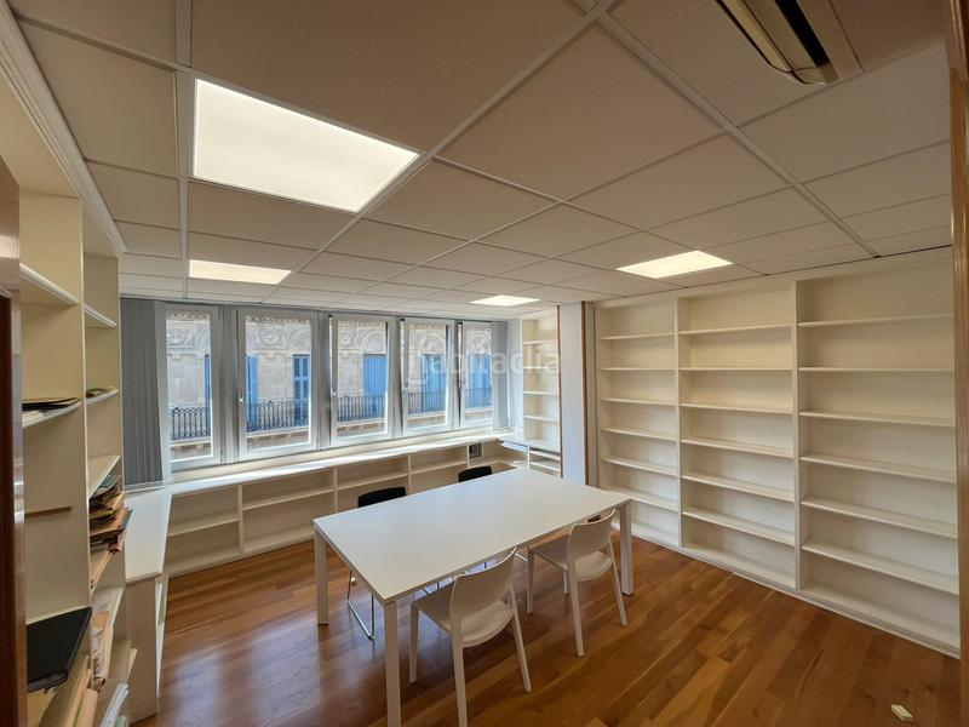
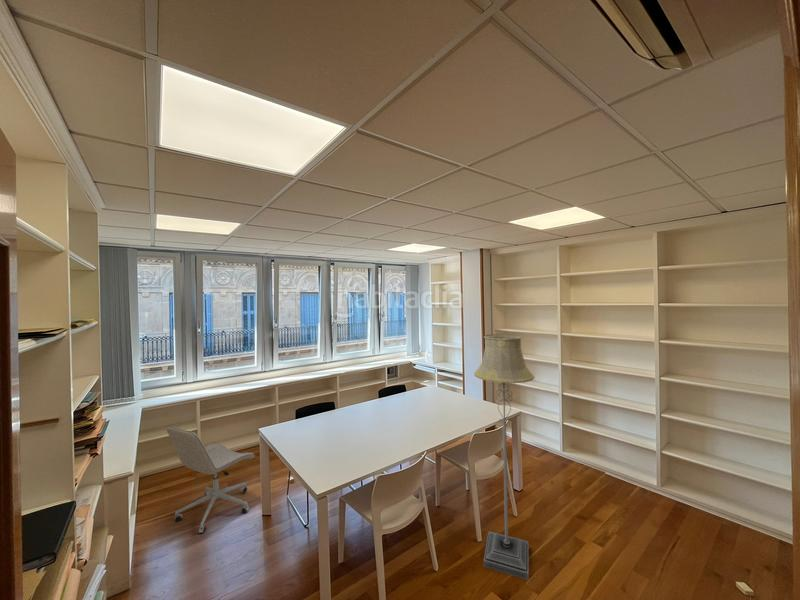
+ floor lamp (504, 446)
+ office chair (214, 463)
